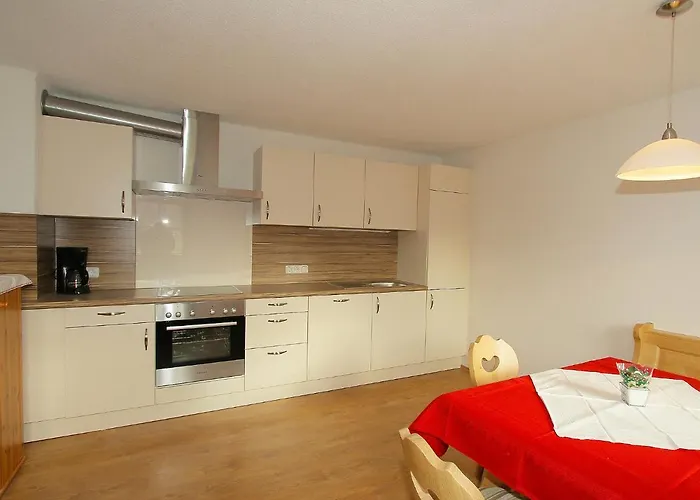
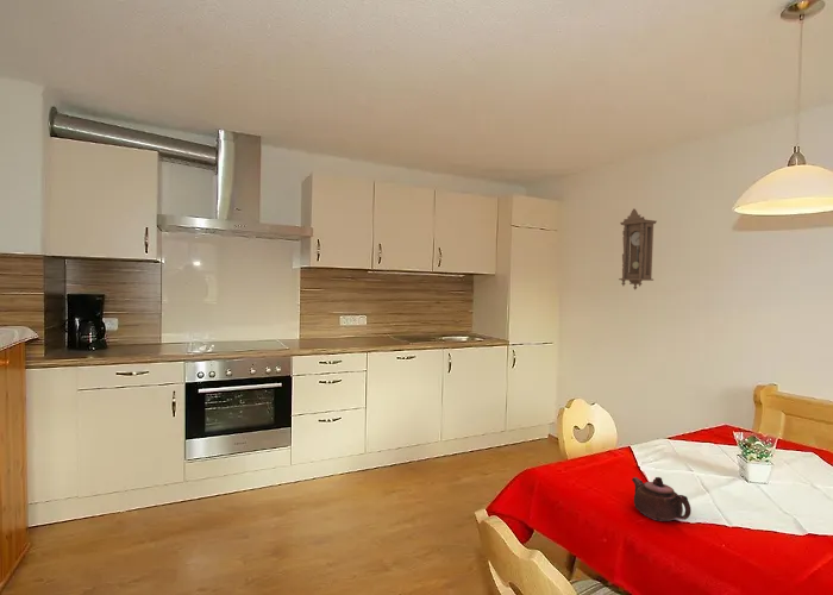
+ pendulum clock (637, 249)
+ teapot (659, 495)
